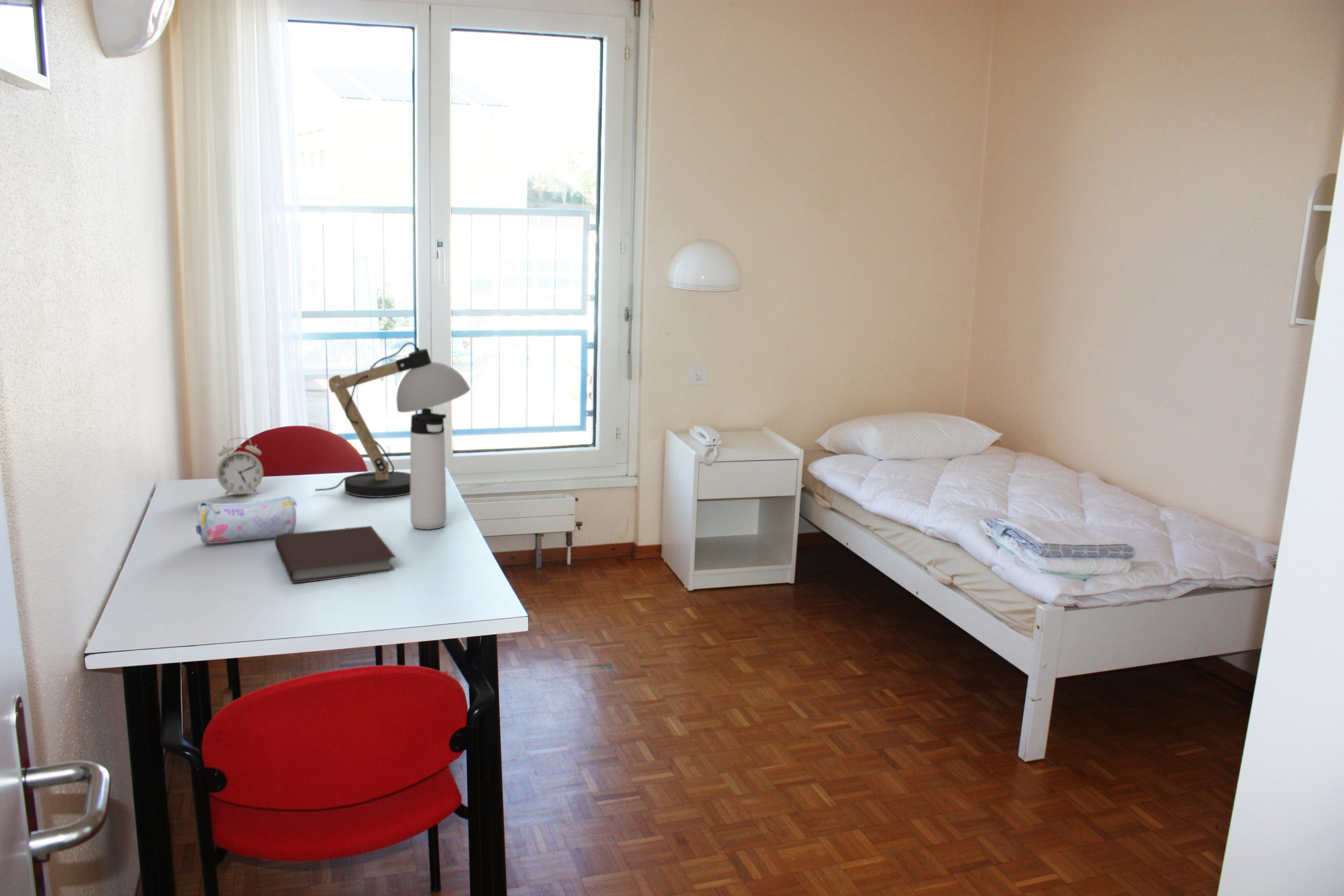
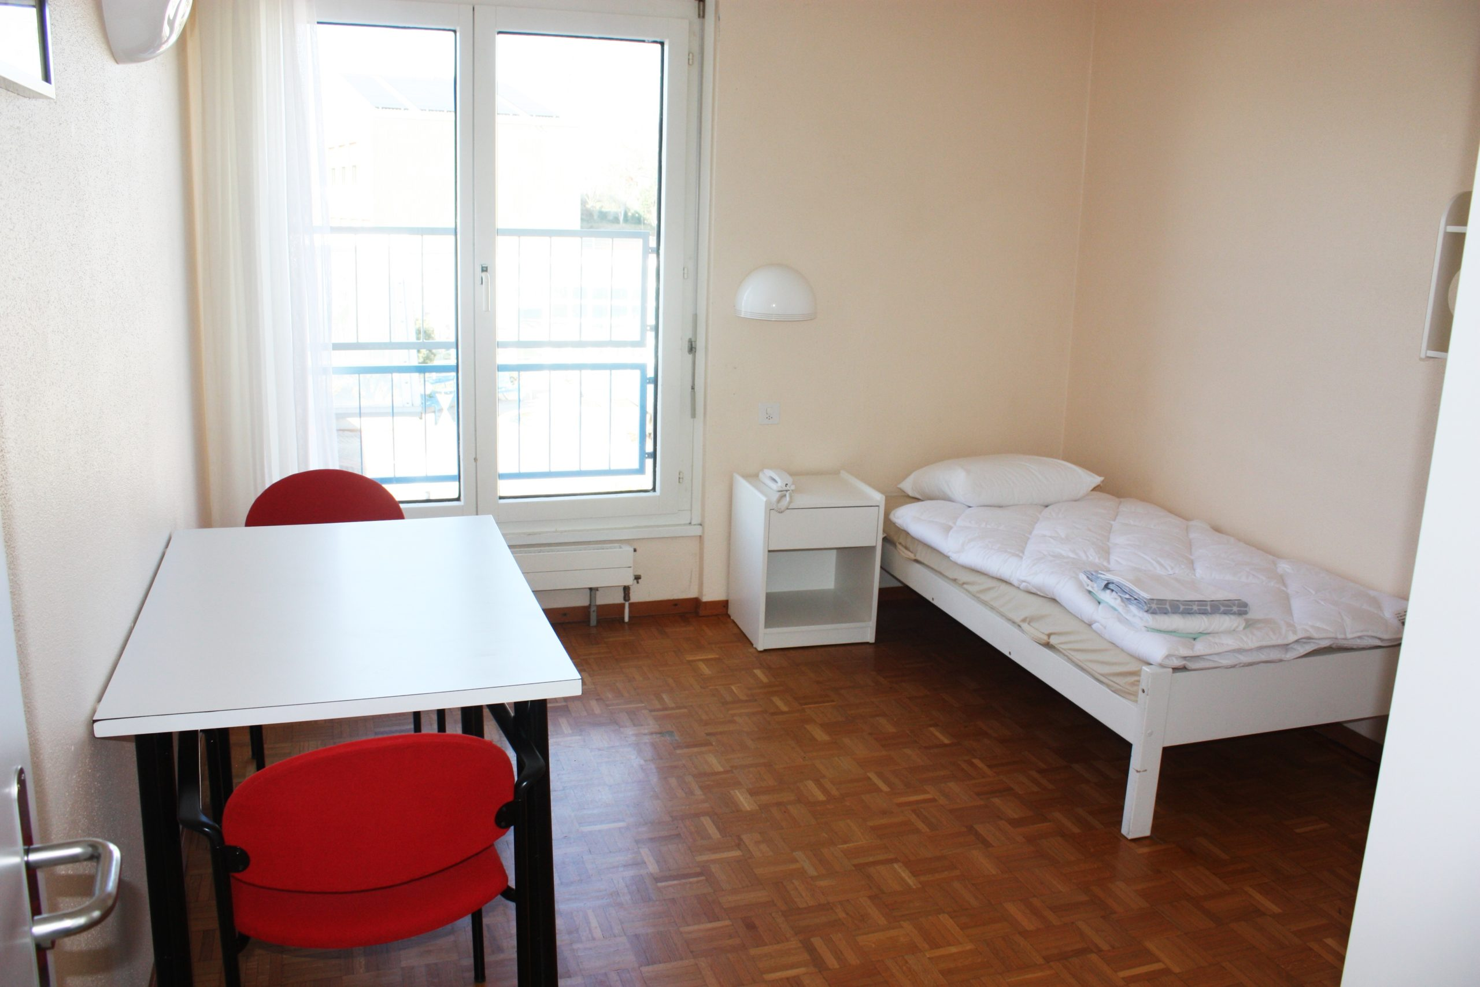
- notebook (333, 552)
- desk lamp (398, 411)
- thermos bottle (430, 469)
- pencil case (247, 519)
- alarm clock (239, 466)
